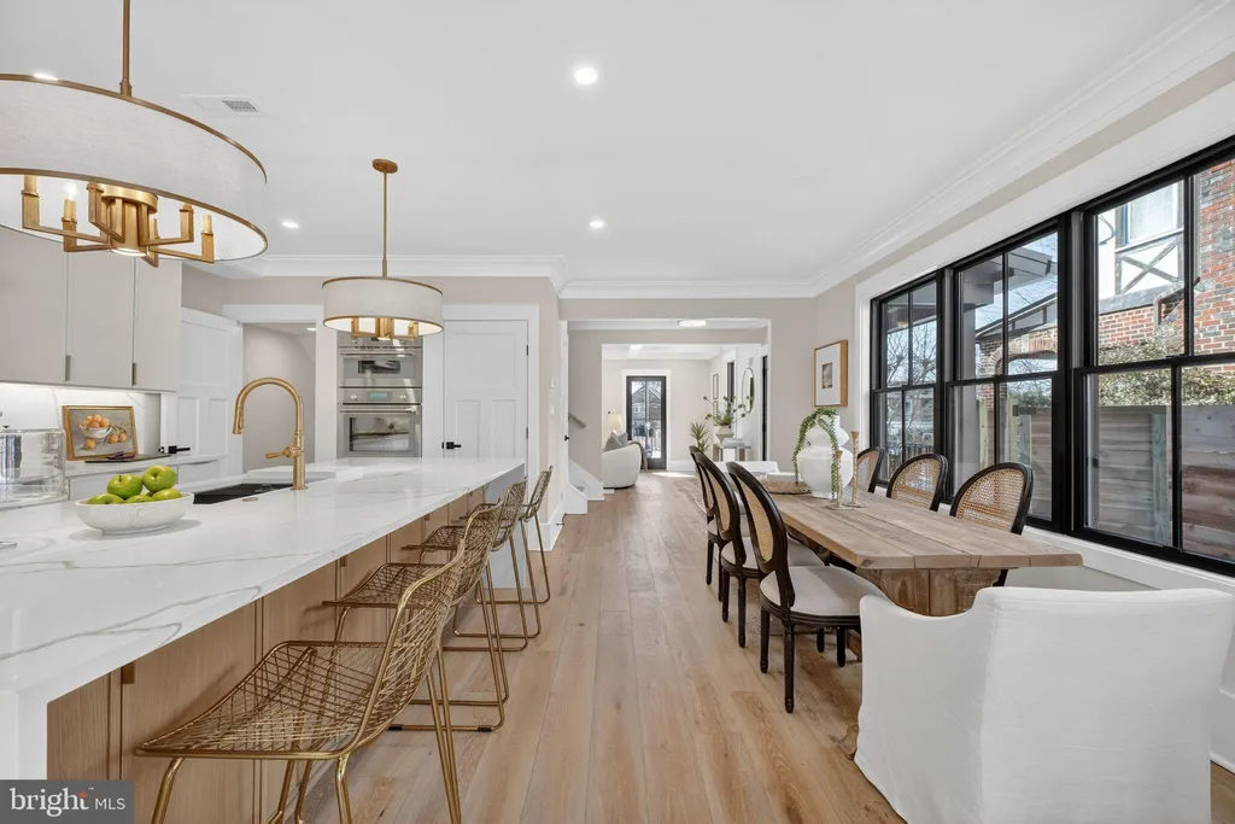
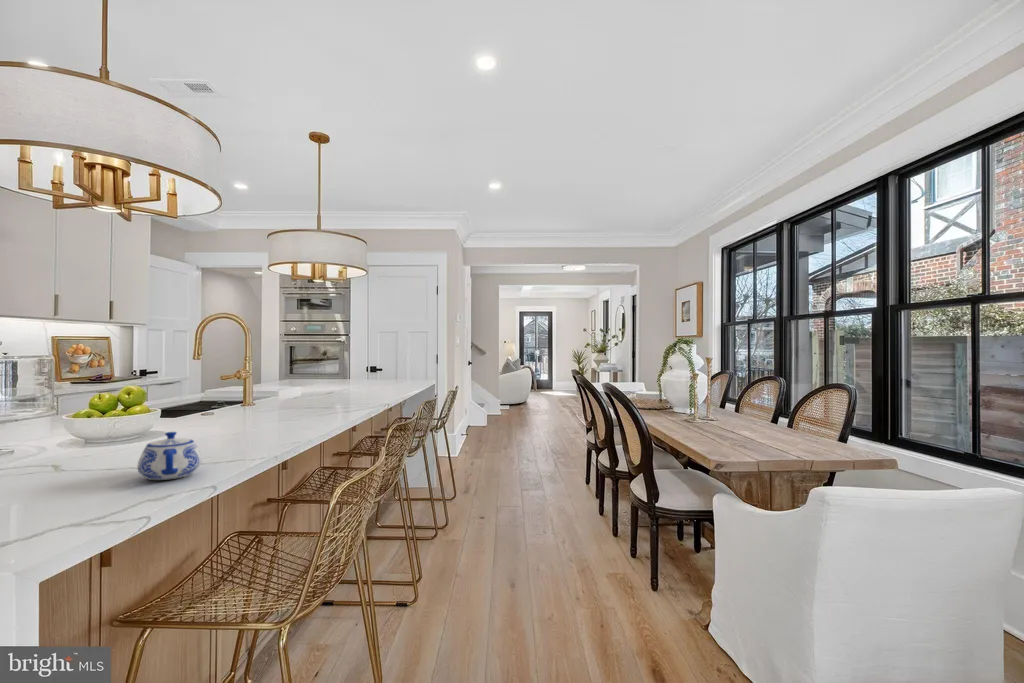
+ teapot (170, 453)
